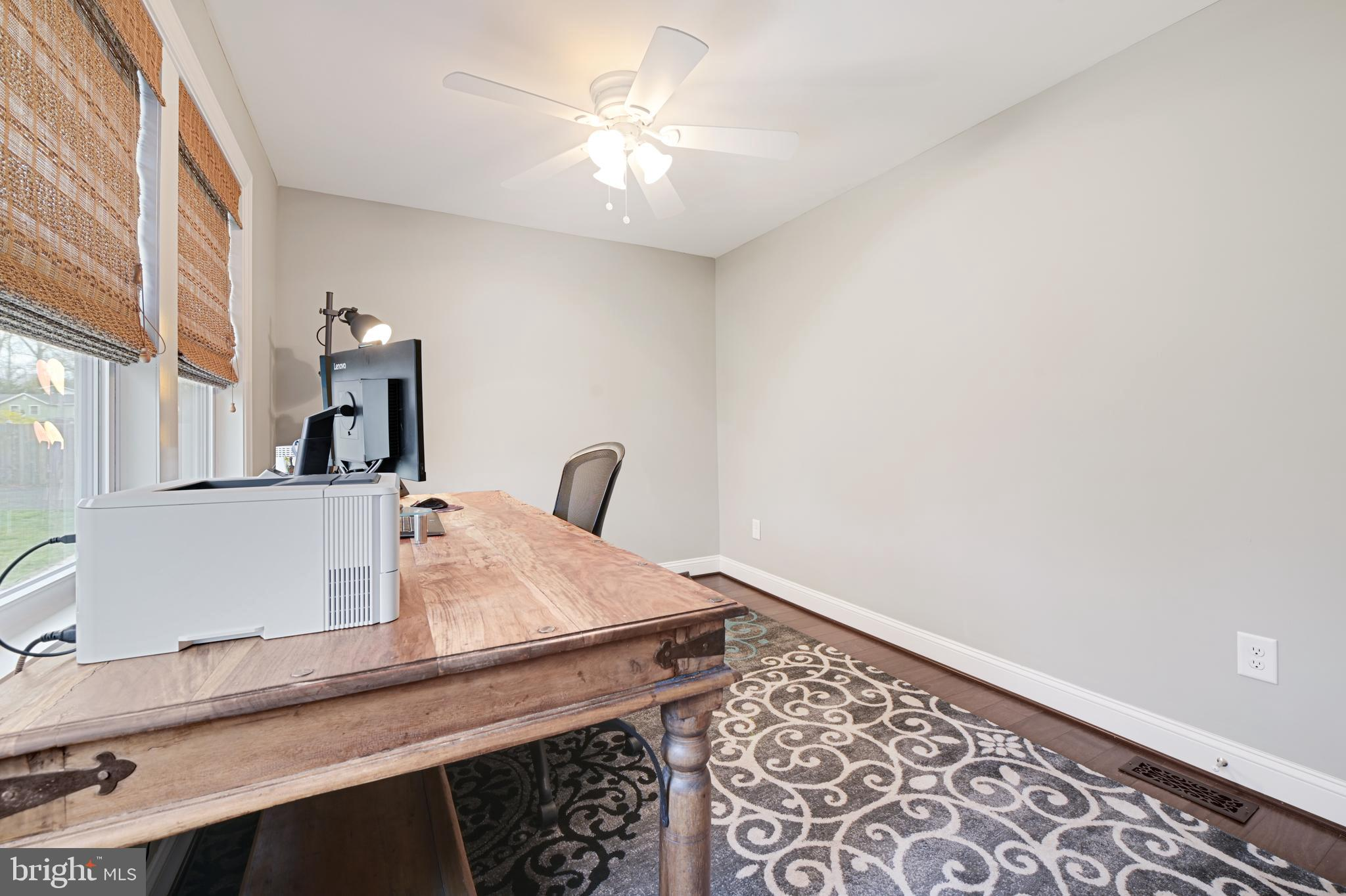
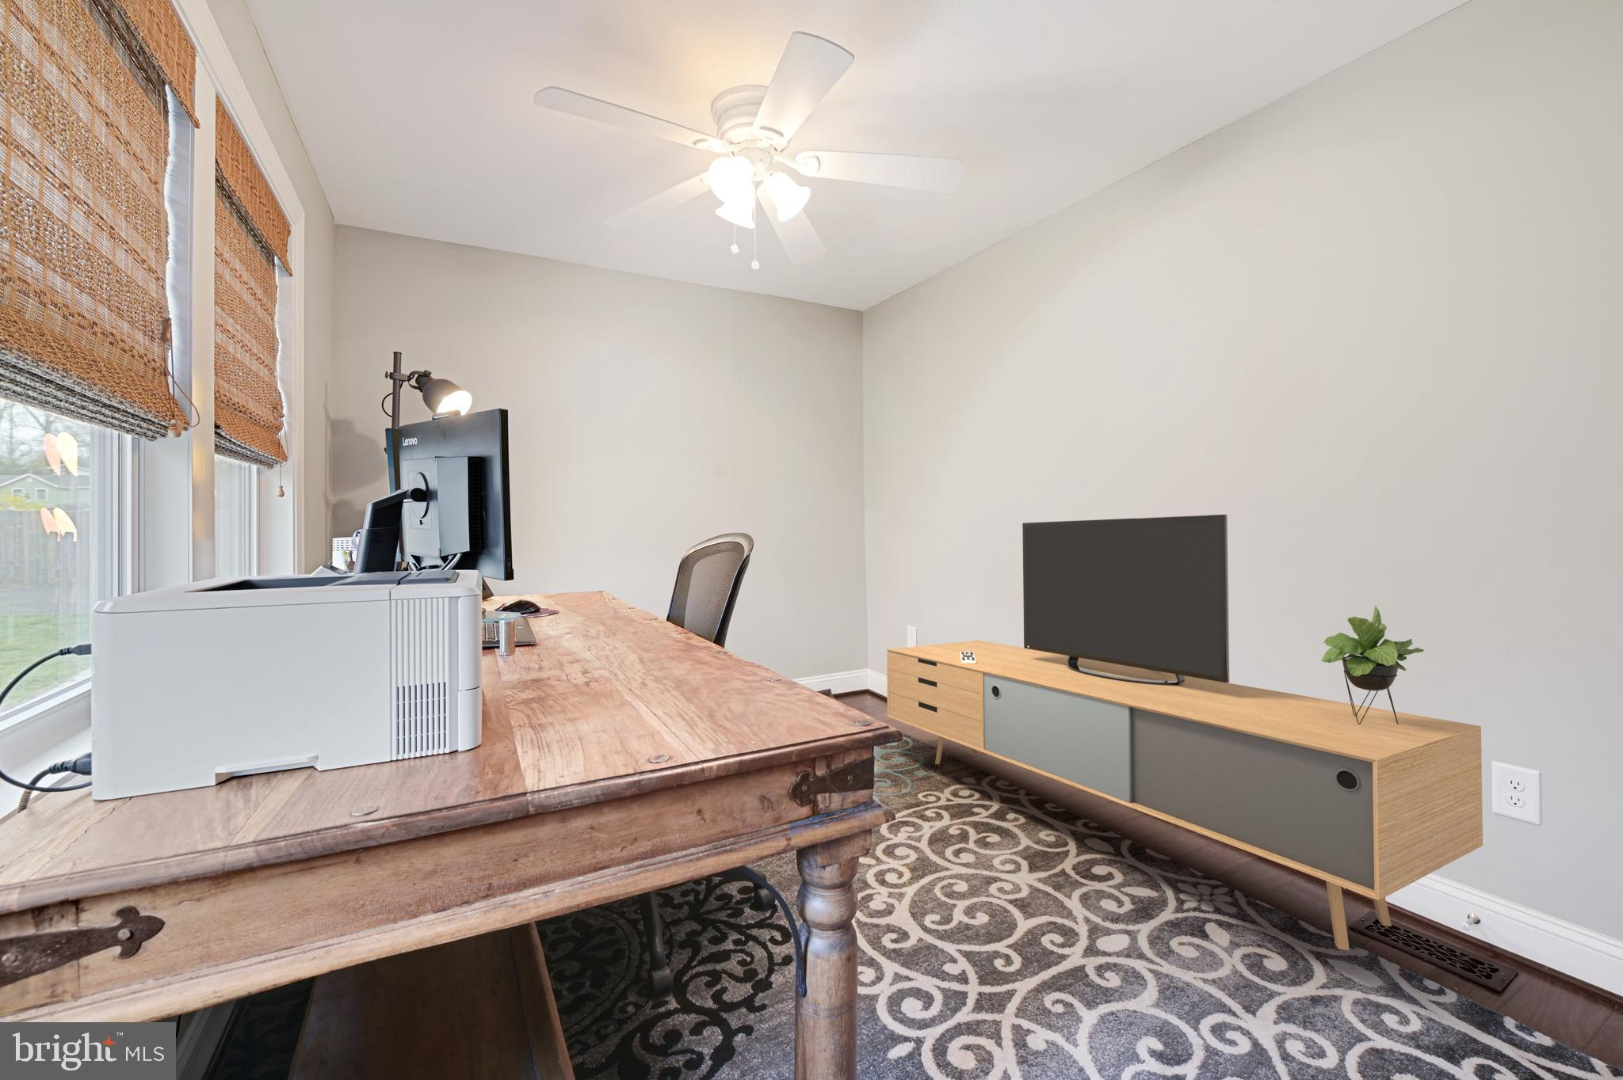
+ media console (1103, 671)
